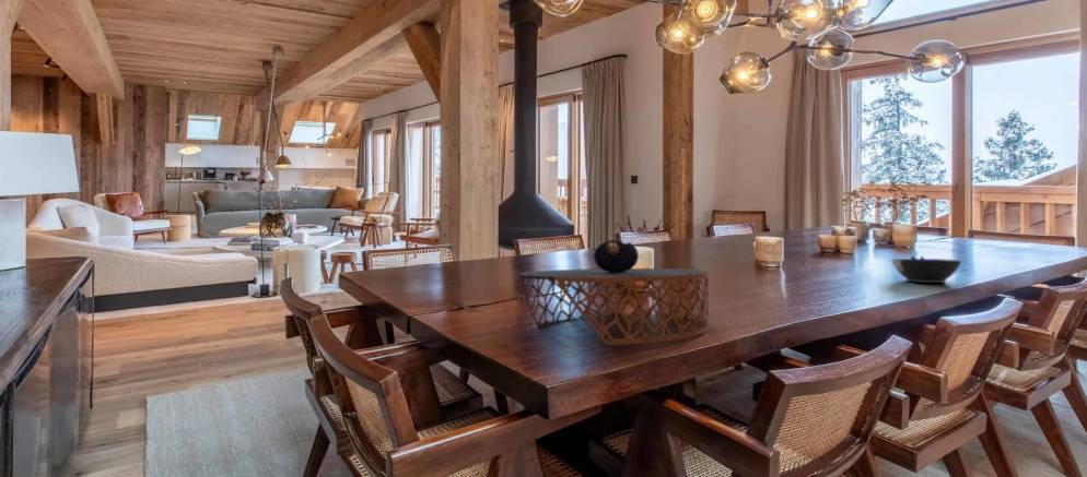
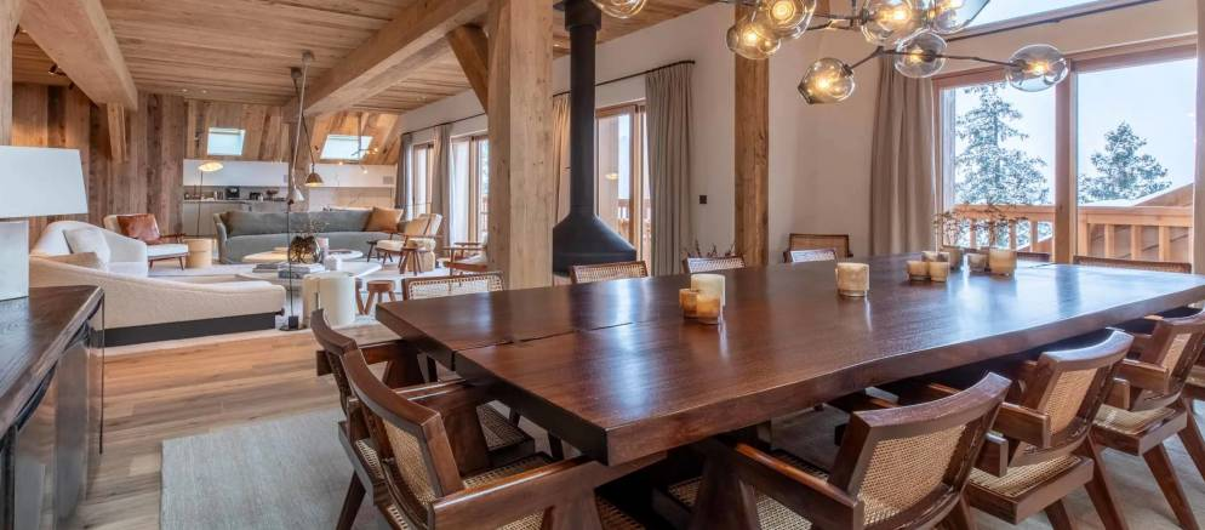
- cereal bowl (925, 269)
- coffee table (617, 285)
